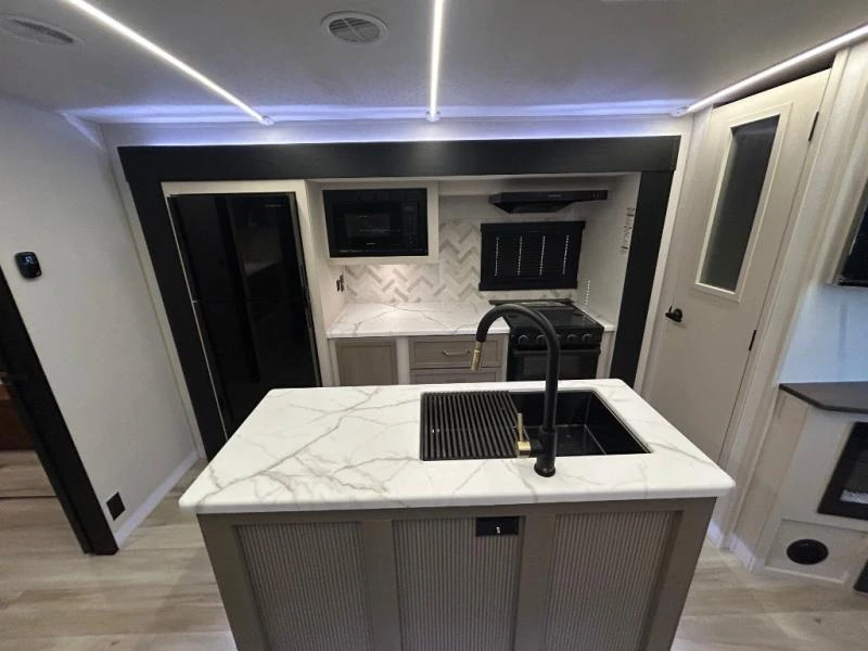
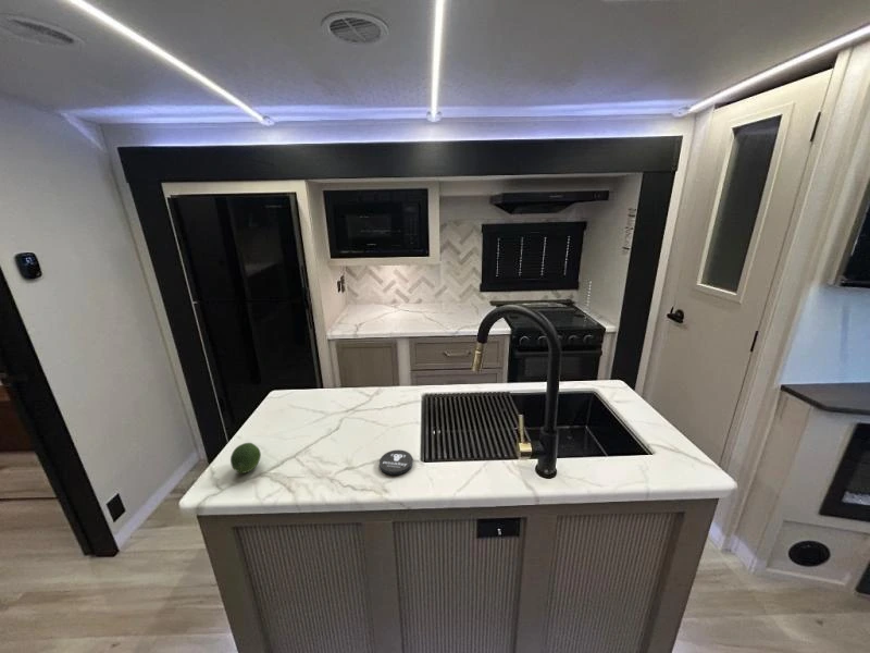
+ fruit (246, 457)
+ coaster (396, 461)
